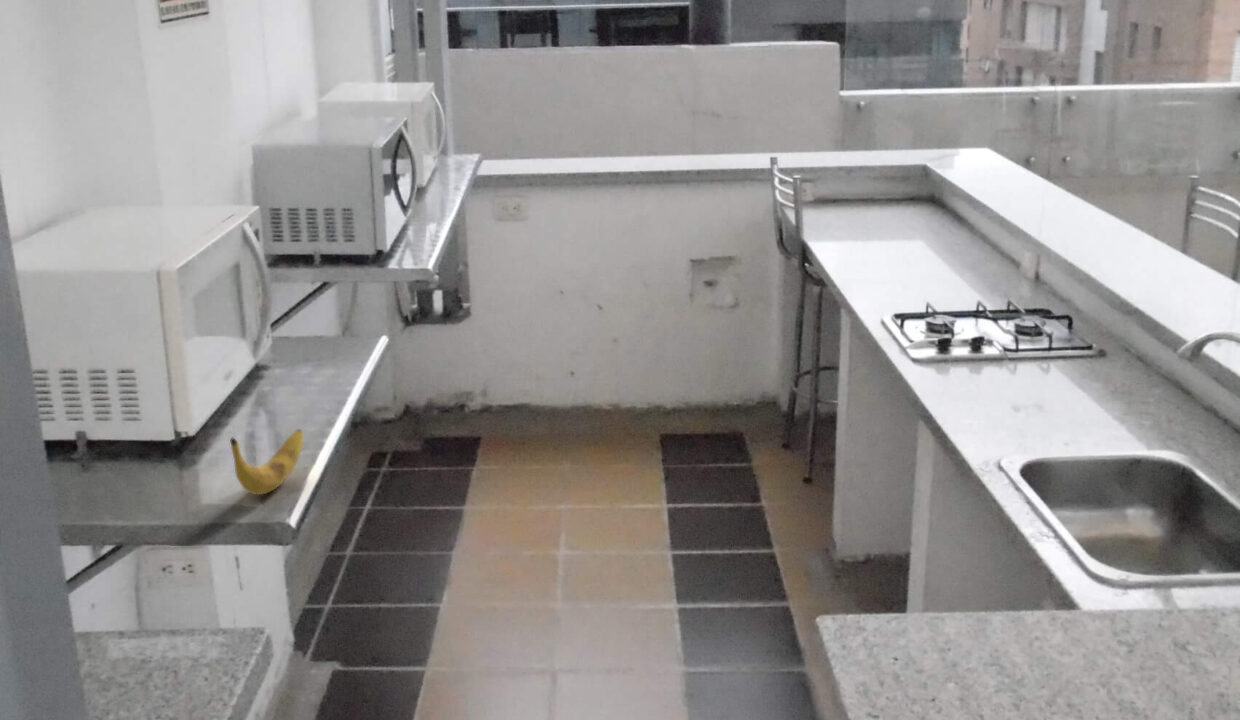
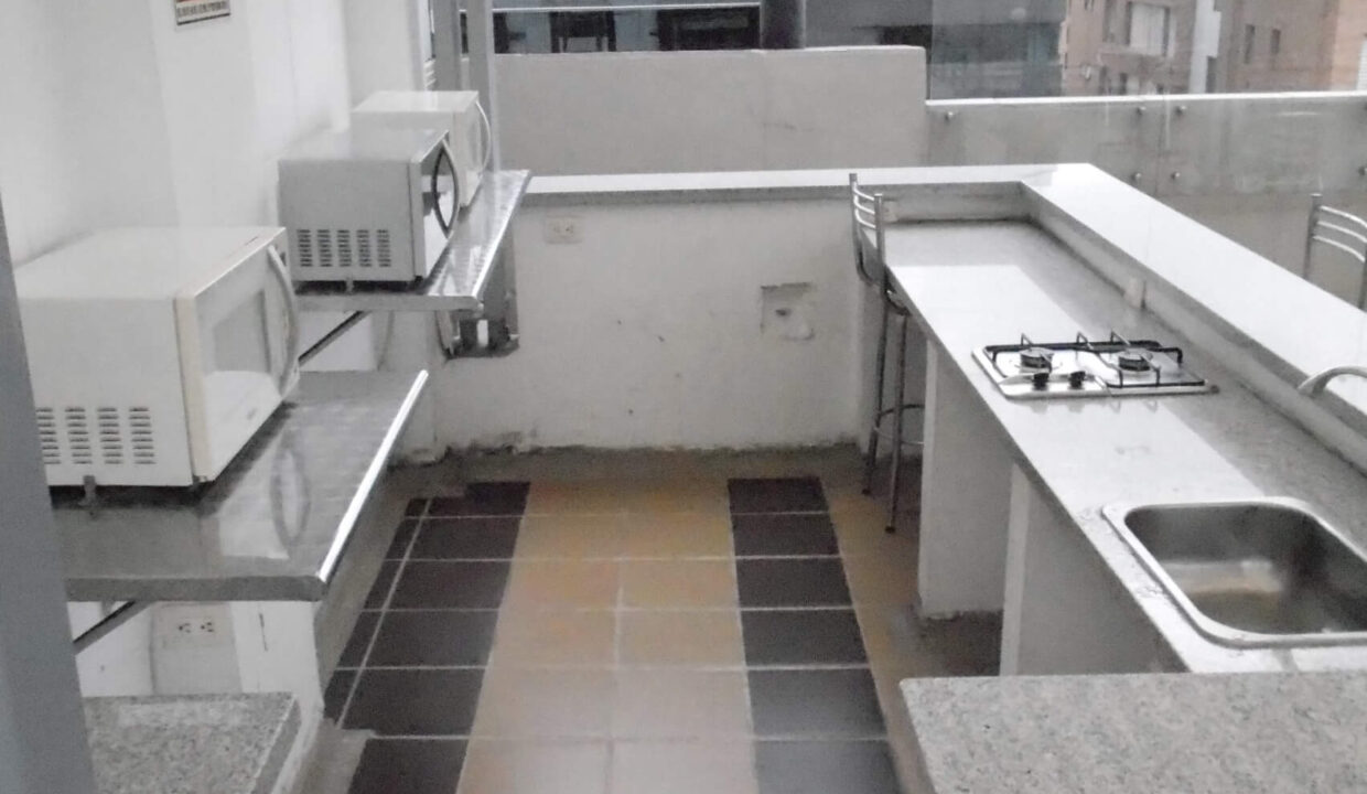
- banana (275, 453)
